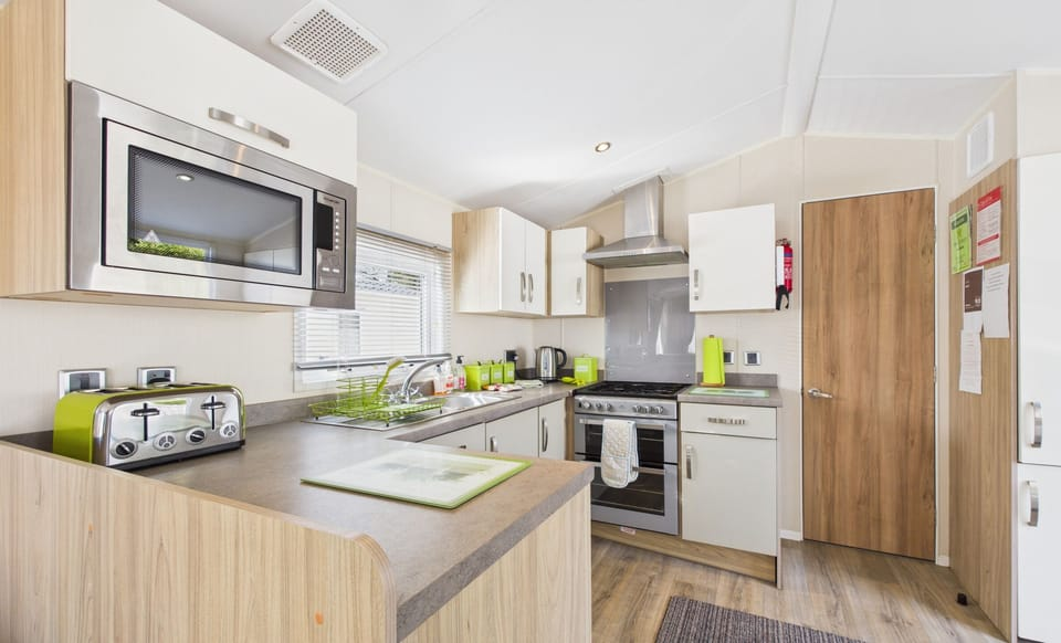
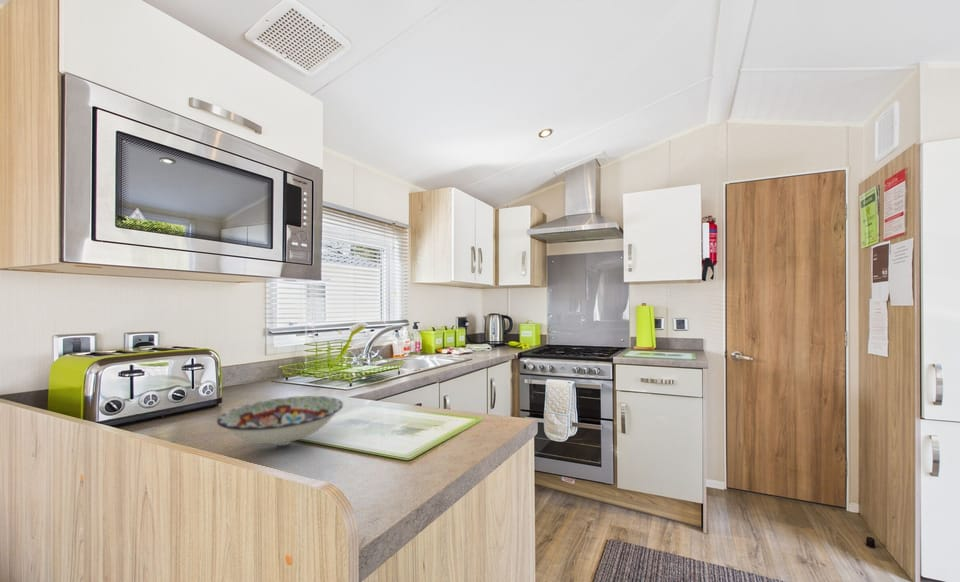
+ bowl (284, 426)
